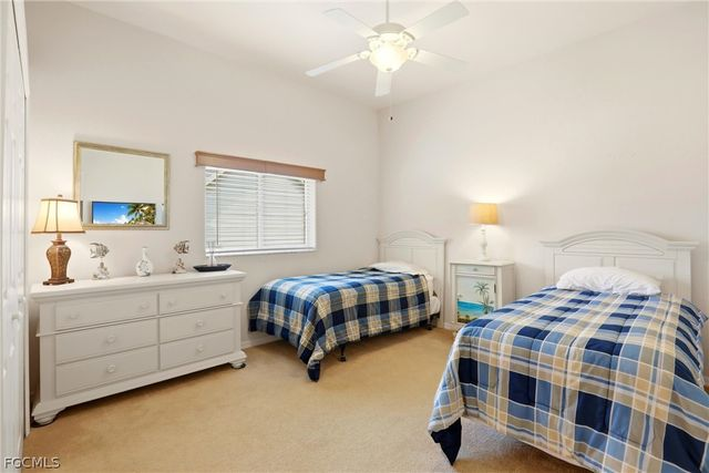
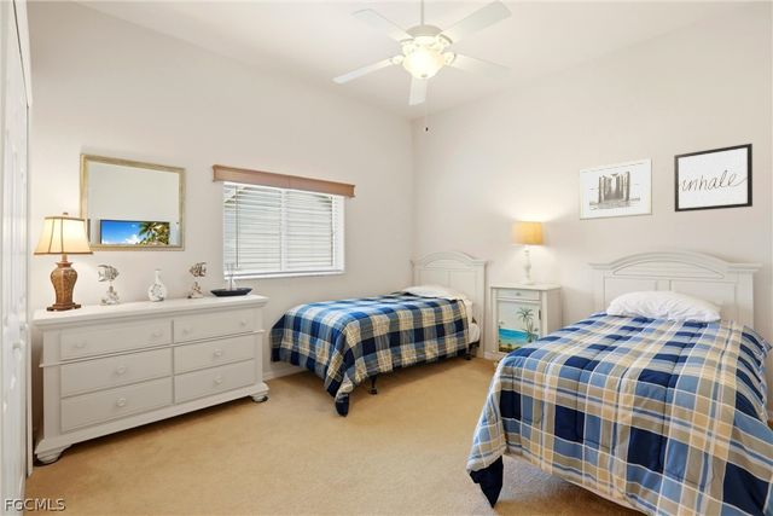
+ wall art (612, 191)
+ wall art (710, 179)
